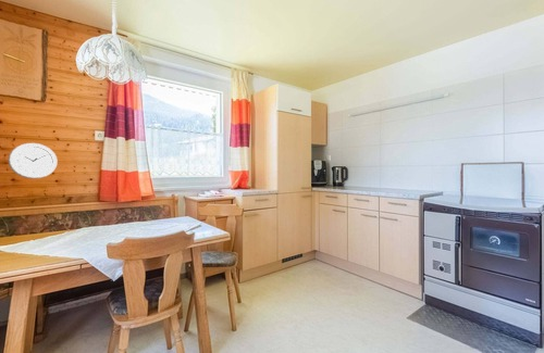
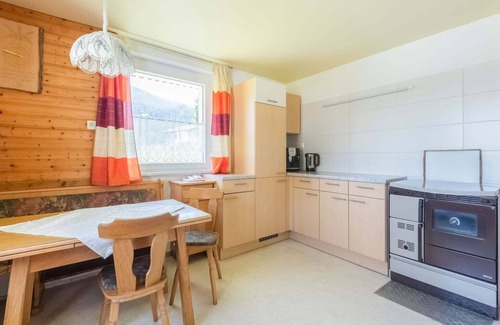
- wall clock (33, 161)
